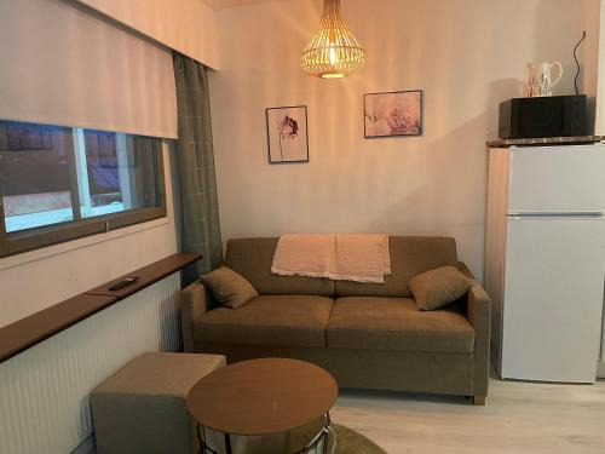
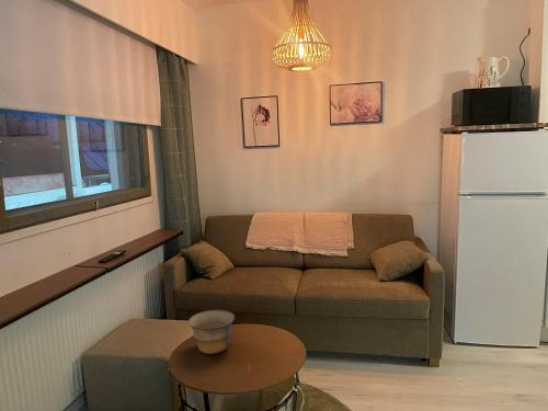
+ bowl (212, 332)
